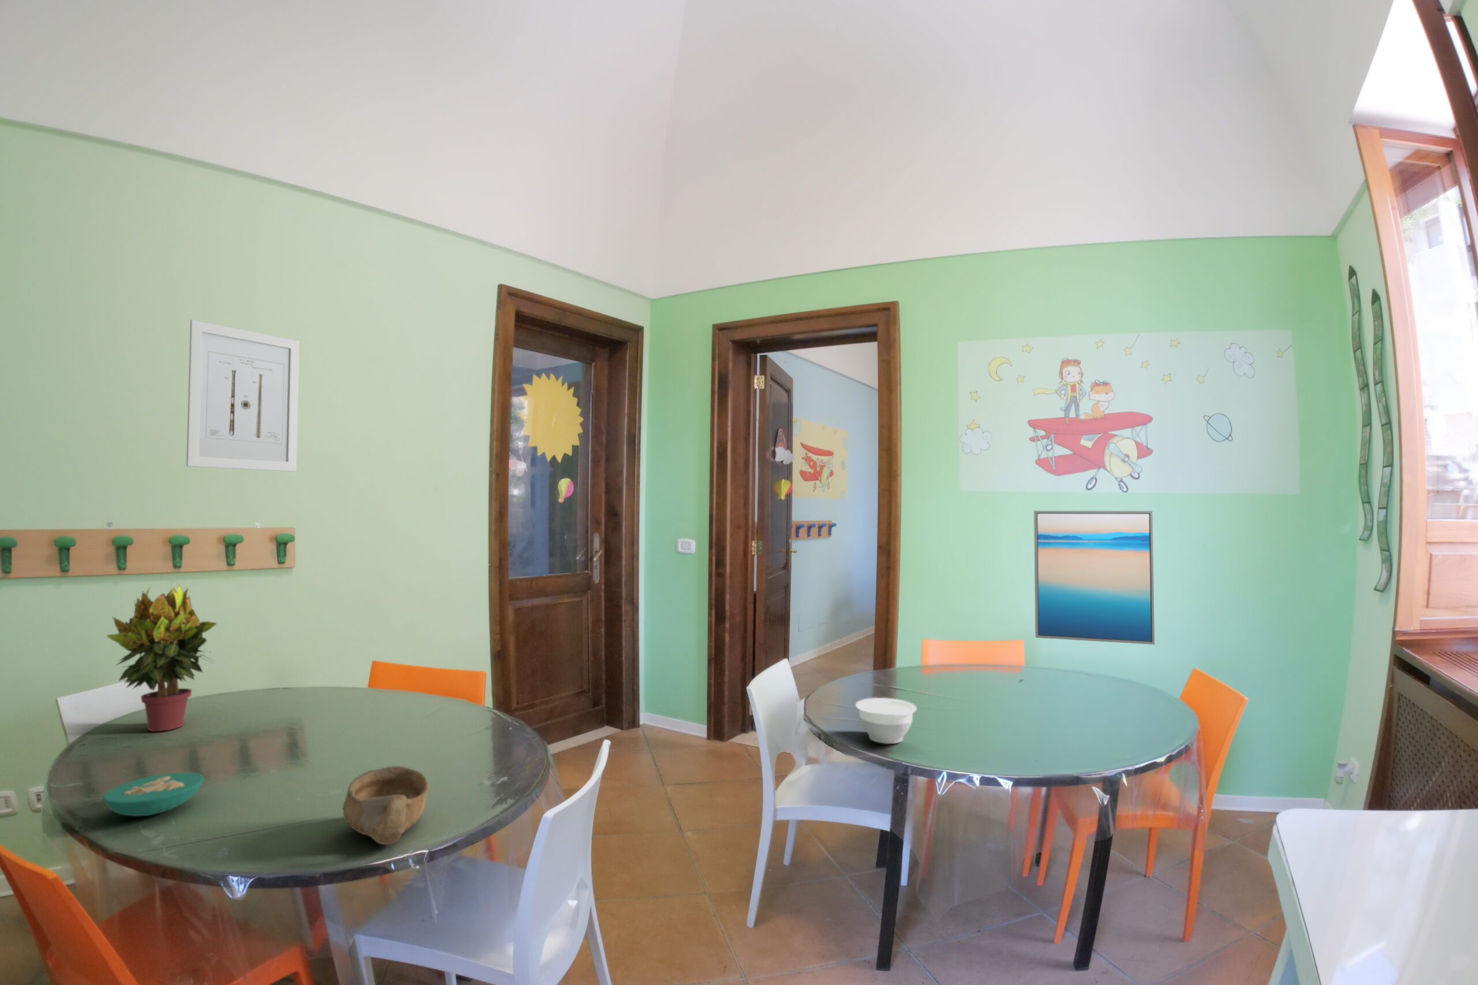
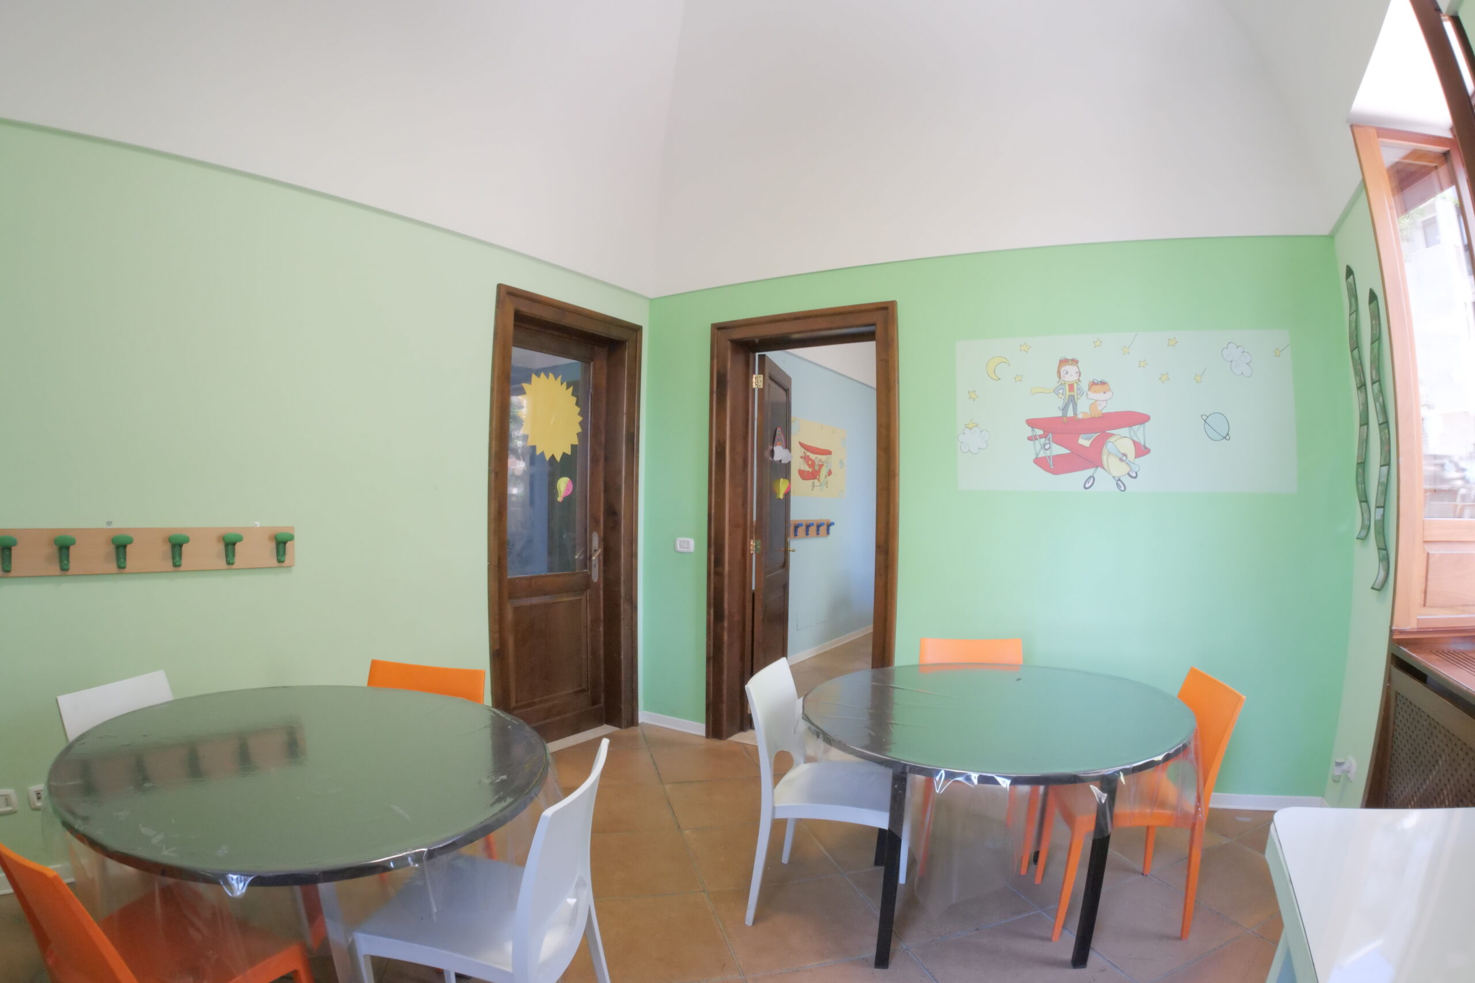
- wall art (1092, 575)
- bowl (155, 797)
- wall art (246, 399)
- potted plant (167, 655)
- bowl (390, 806)
- bowl (885, 722)
